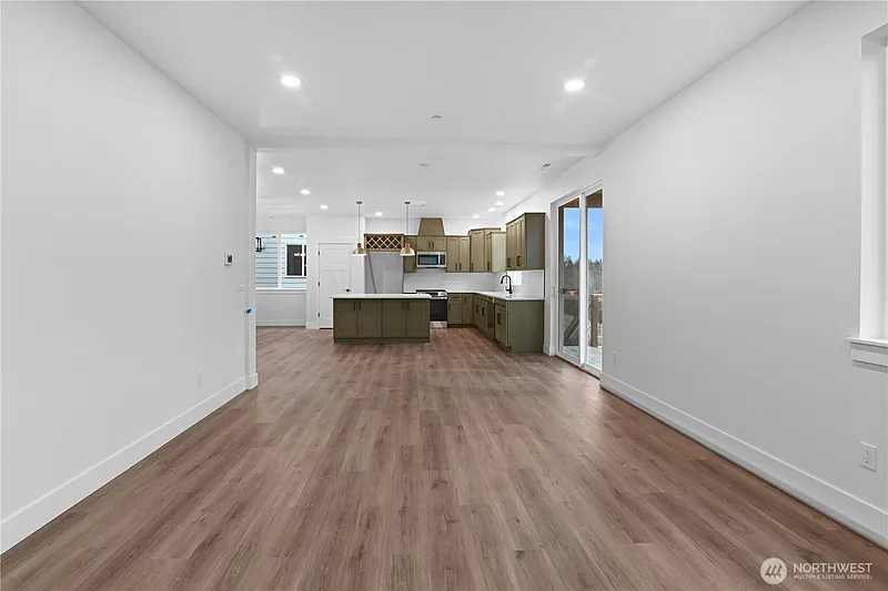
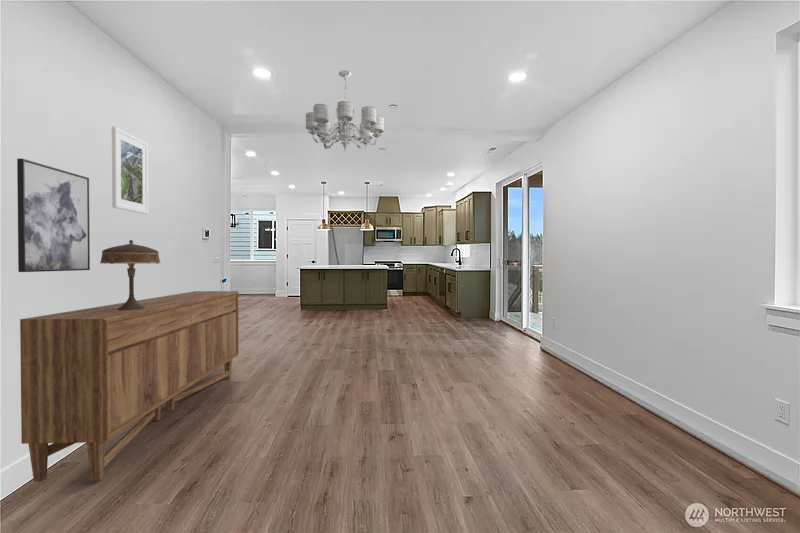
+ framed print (131, 173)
+ chandelier (345, 111)
+ sideboard (164, 357)
+ table lamp (131, 273)
+ wall art (57, 220)
